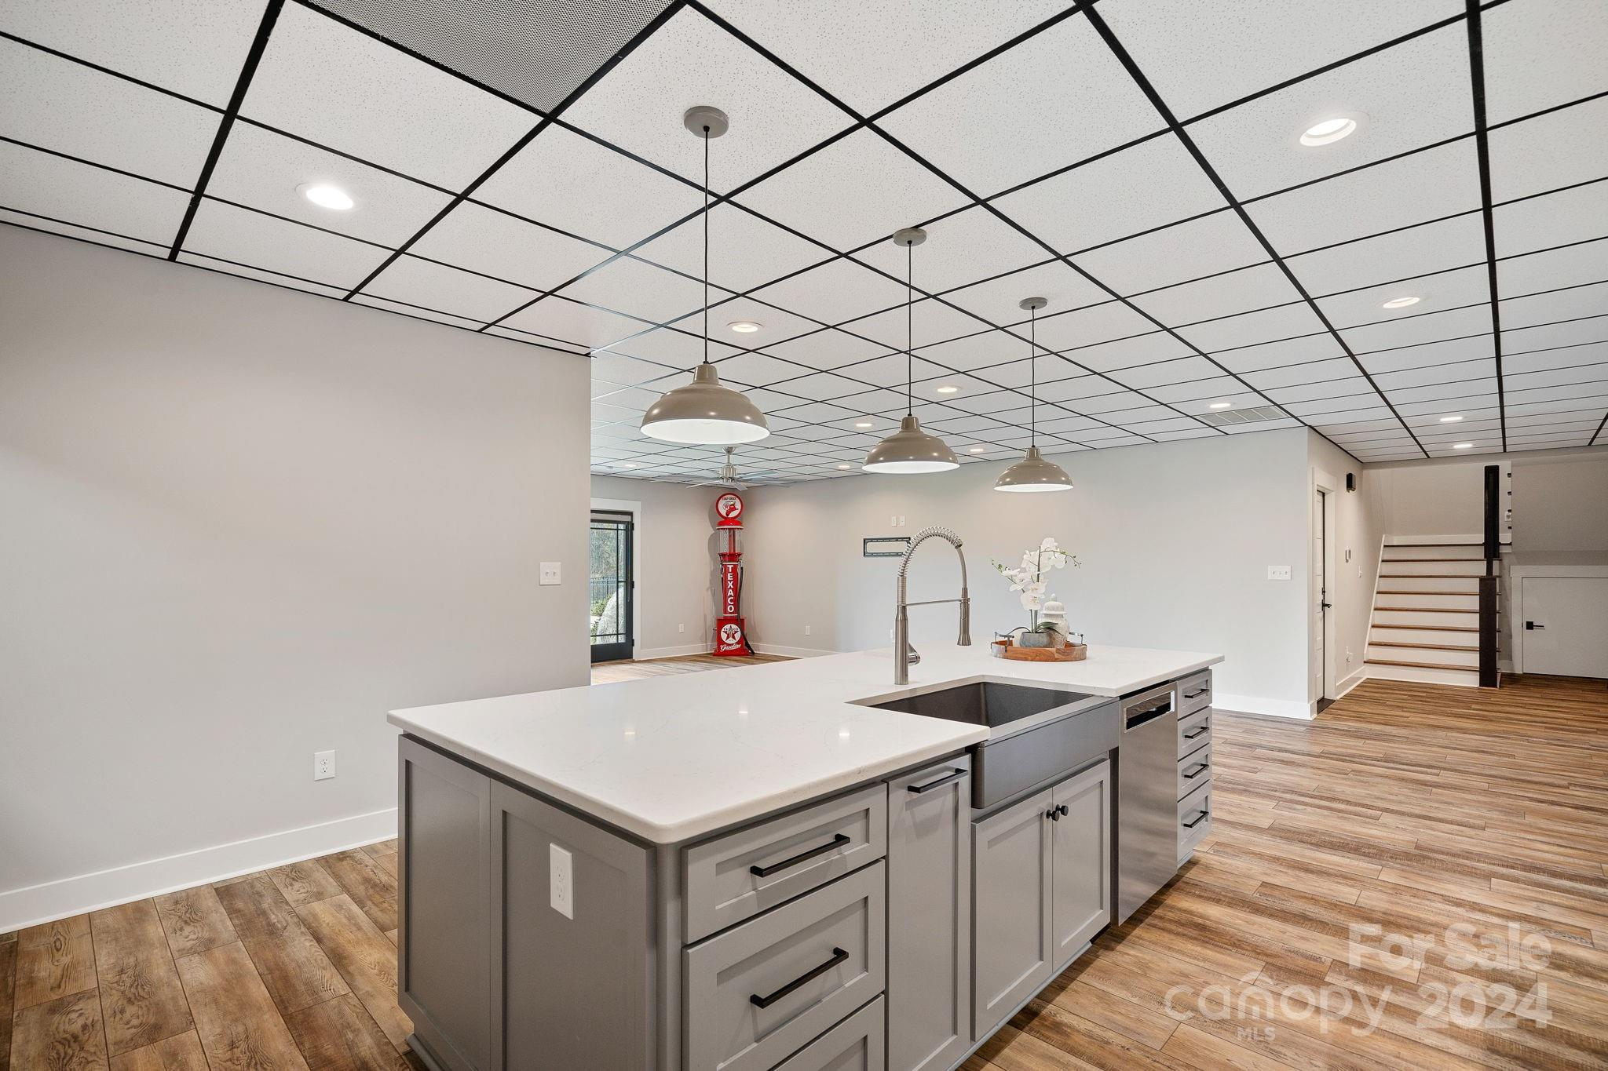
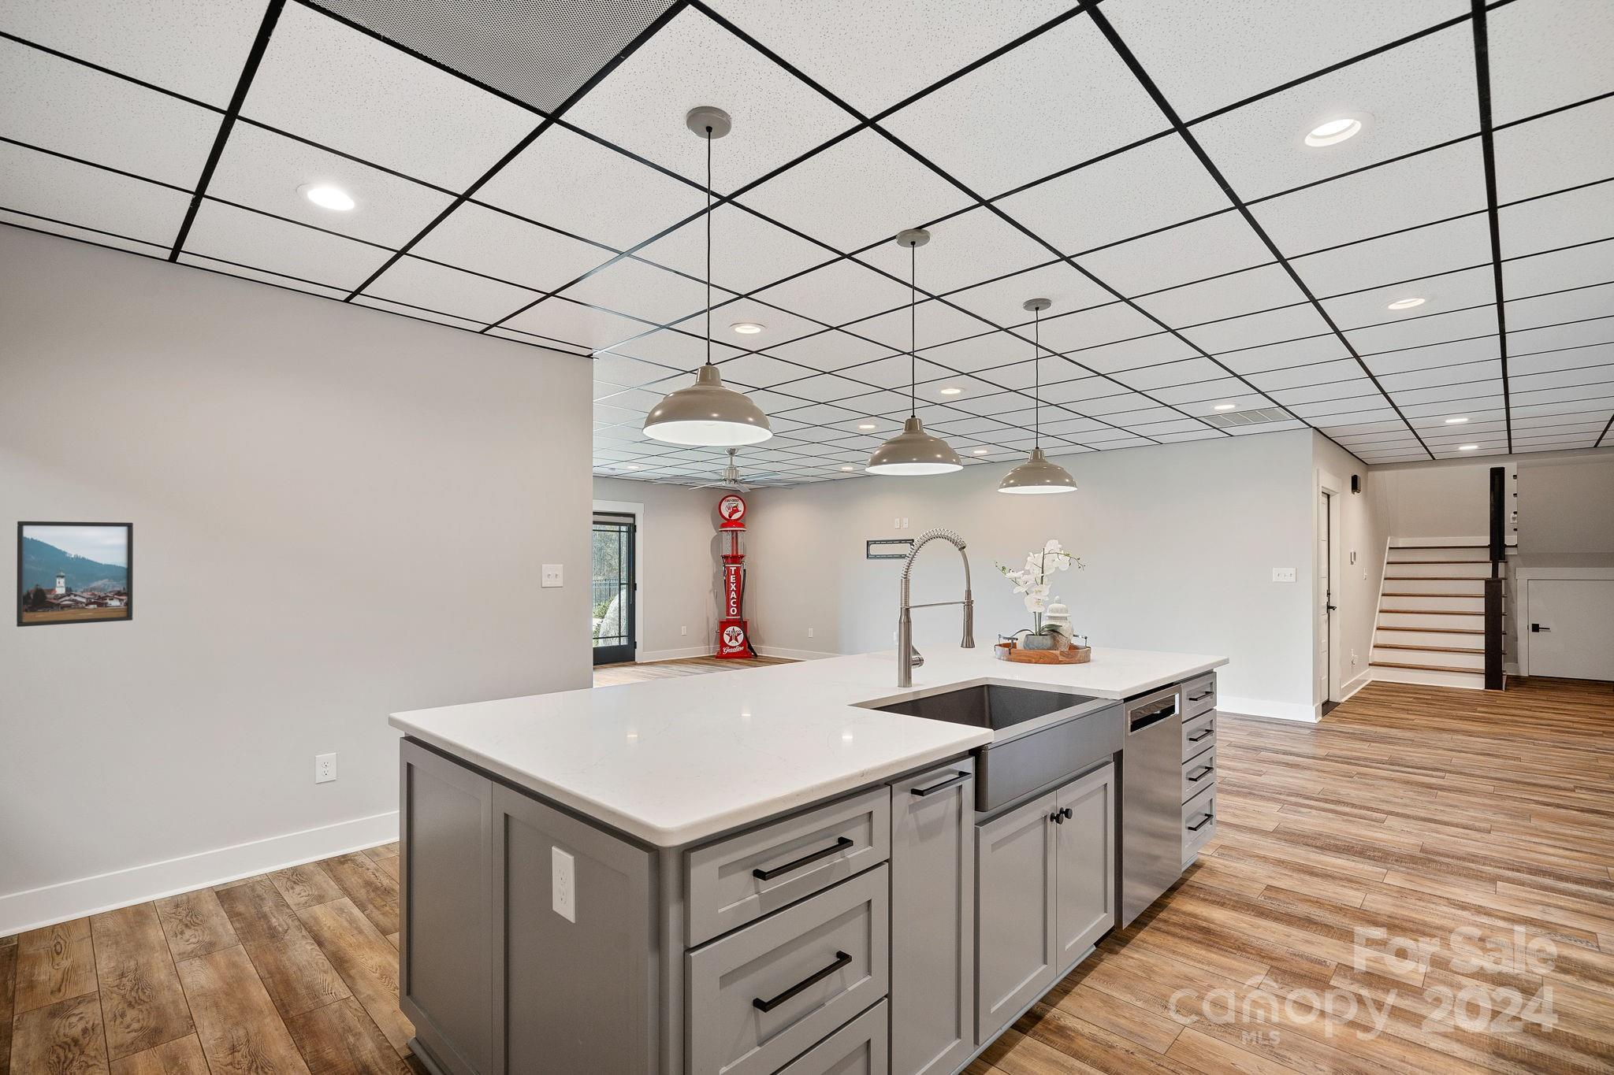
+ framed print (77, 572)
